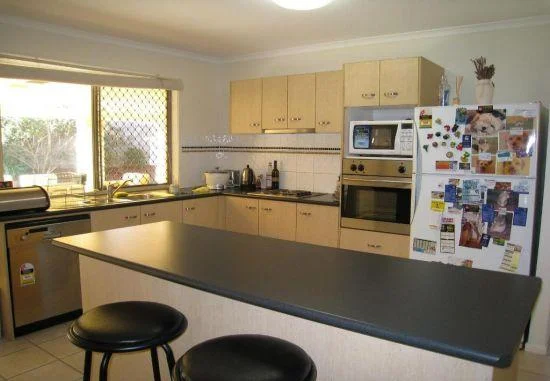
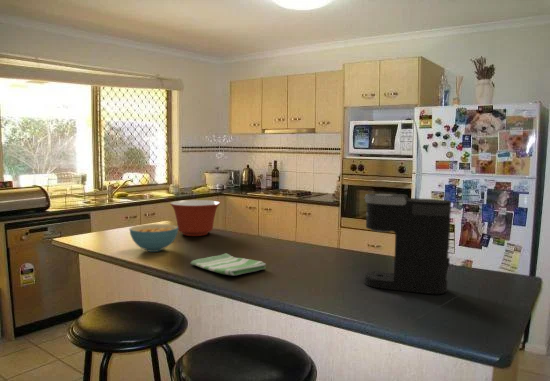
+ mixing bowl (195, 218)
+ coffee maker (405, 241)
+ cereal bowl (154, 239)
+ dish towel (228, 263)
